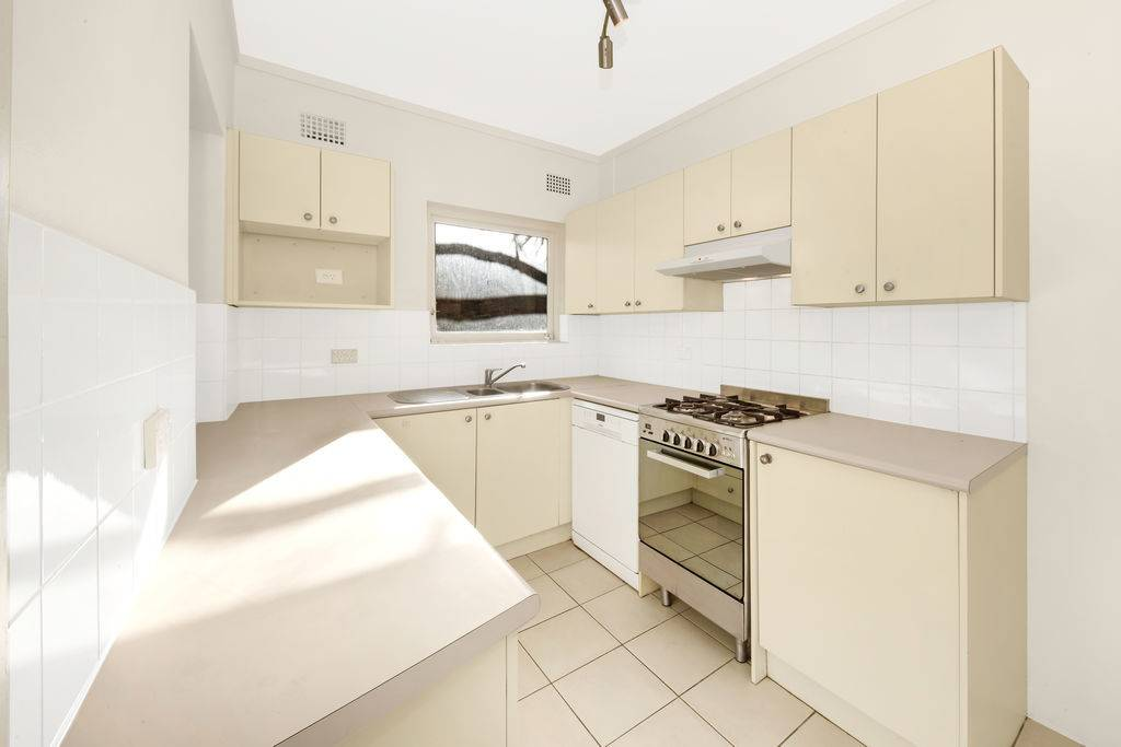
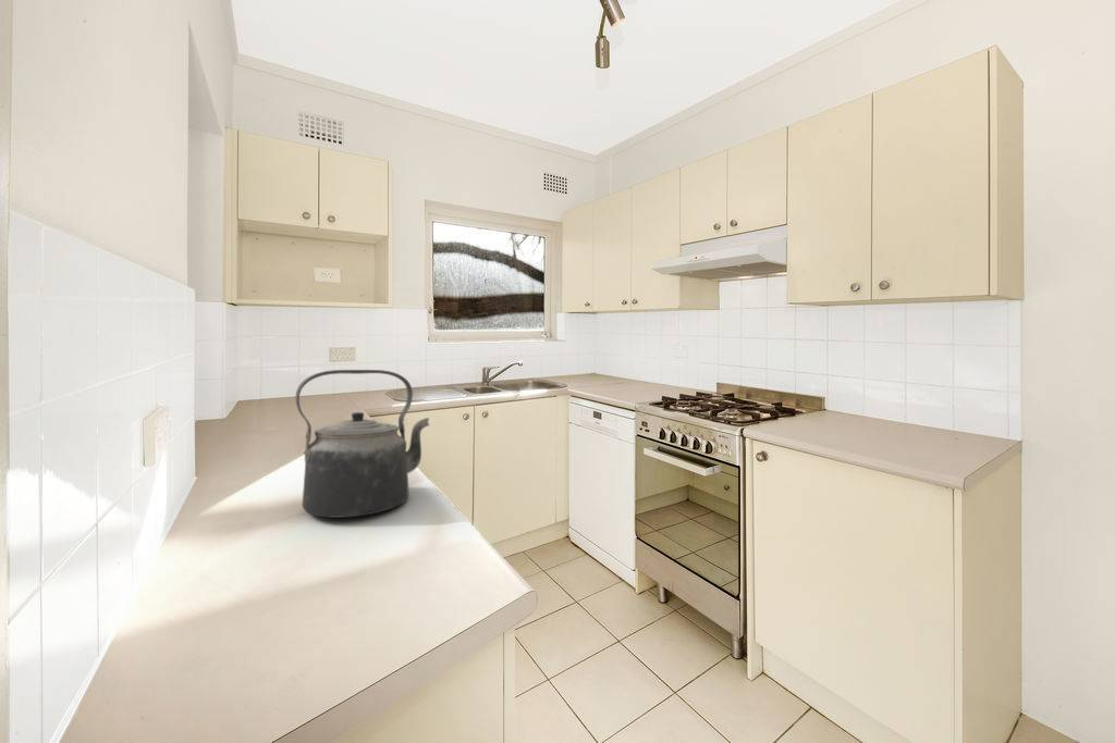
+ kettle (368, 435)
